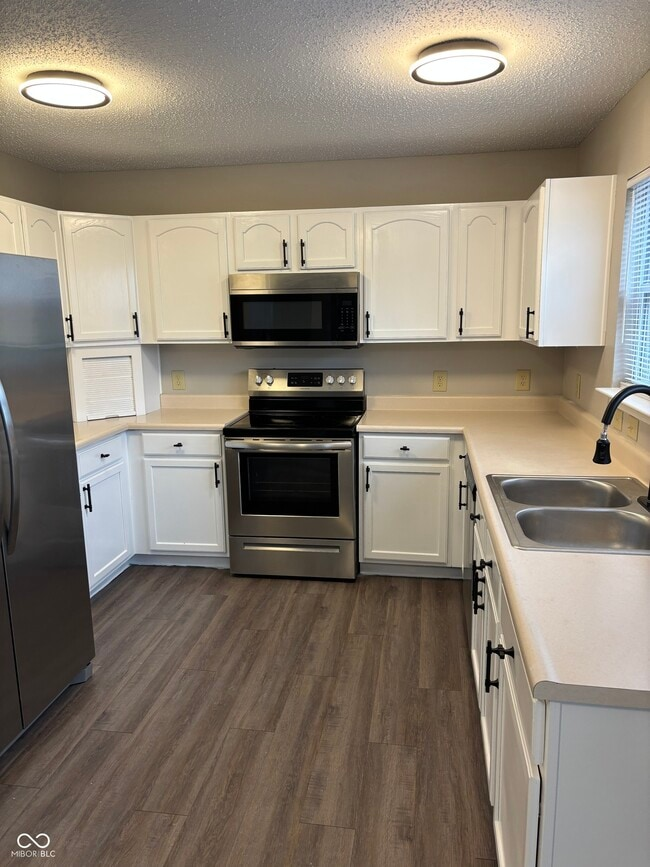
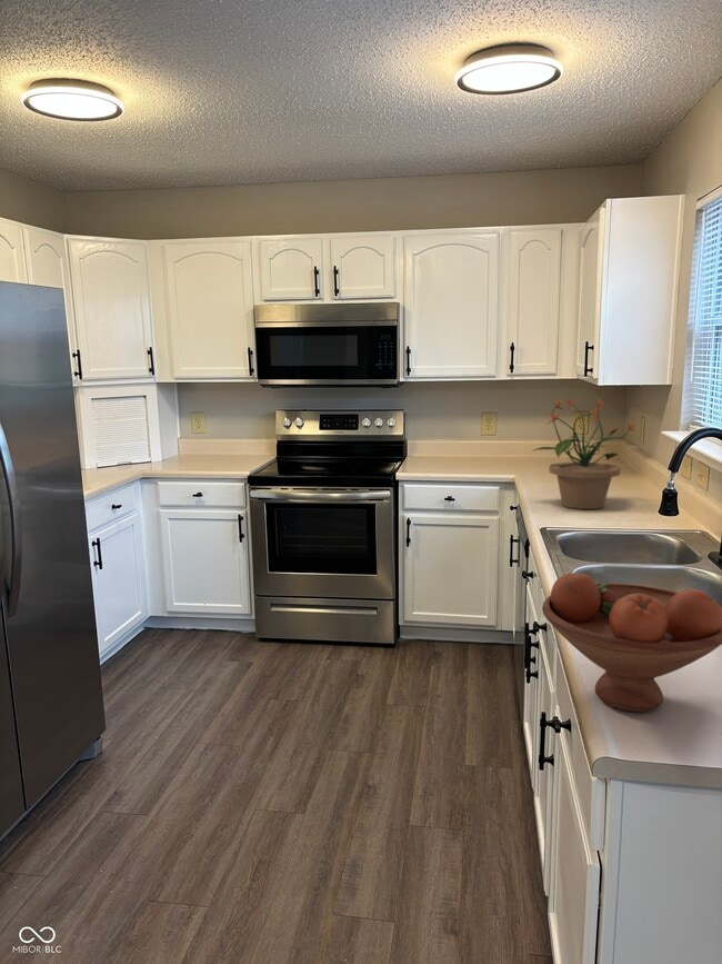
+ potted plant (580, 451)
+ fruit bowl (631, 637)
